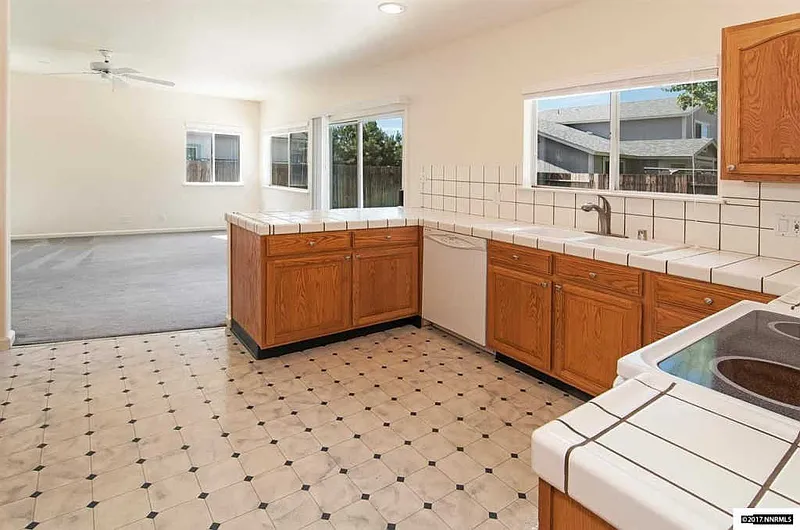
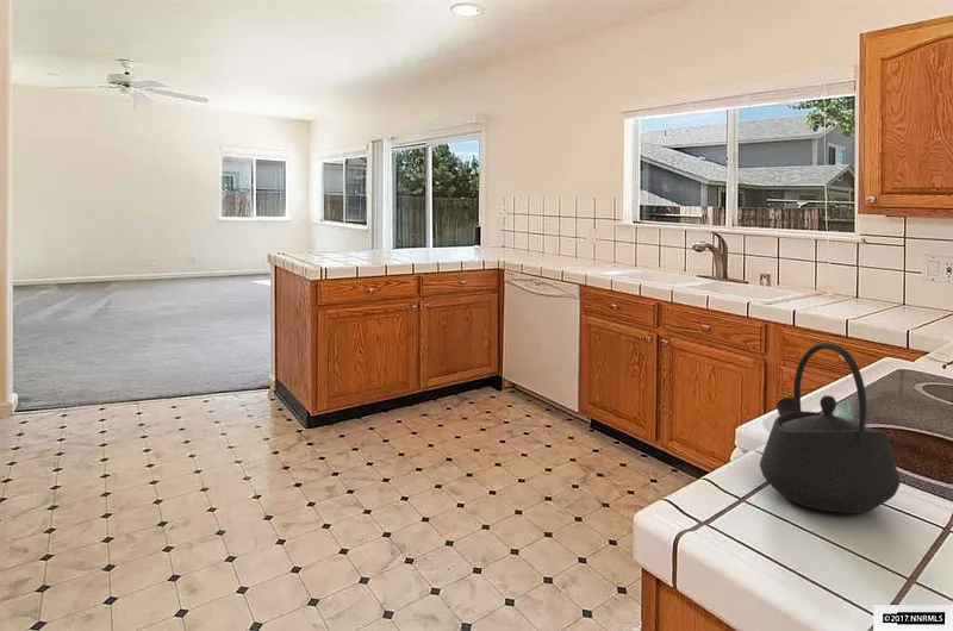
+ kettle (821, 418)
